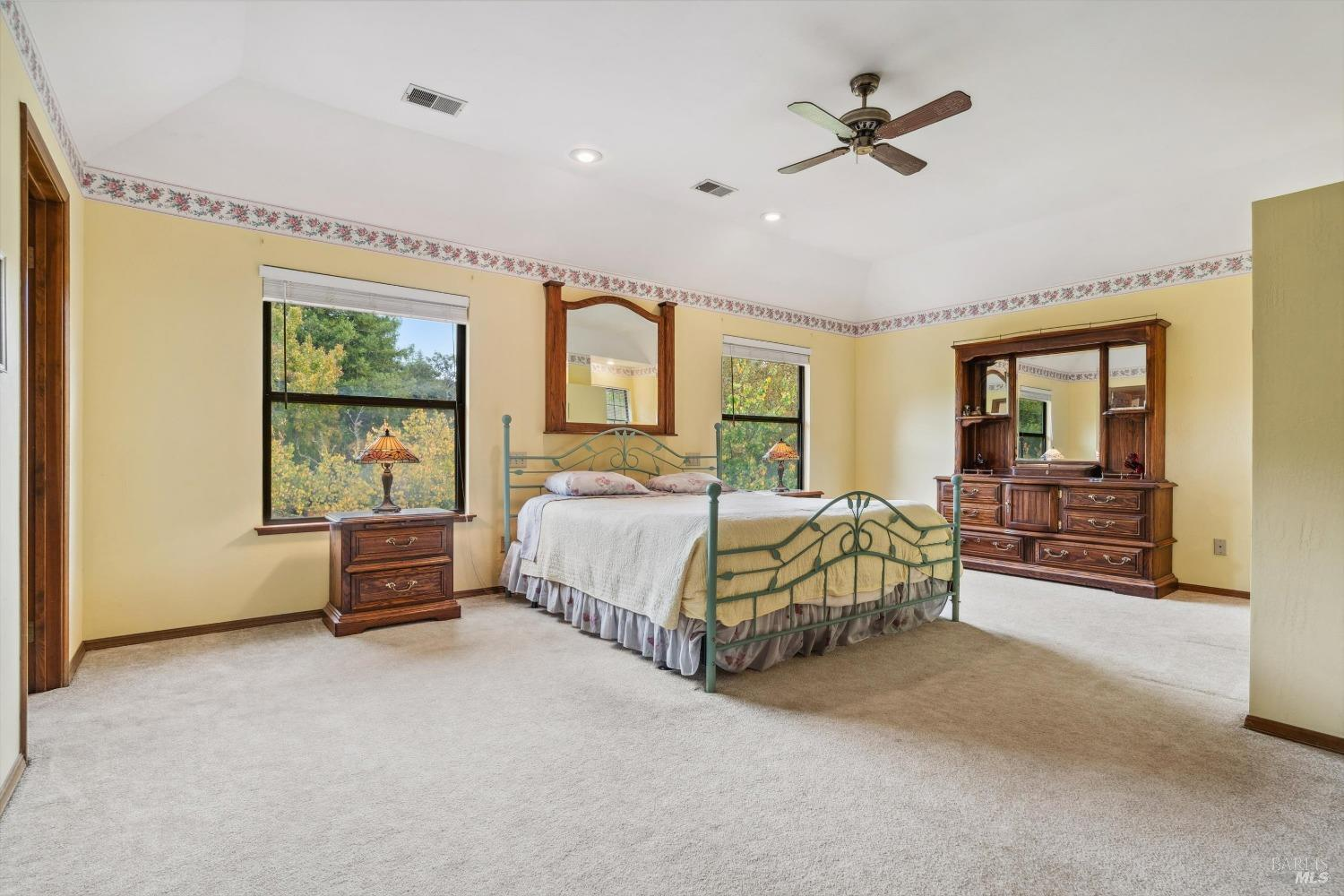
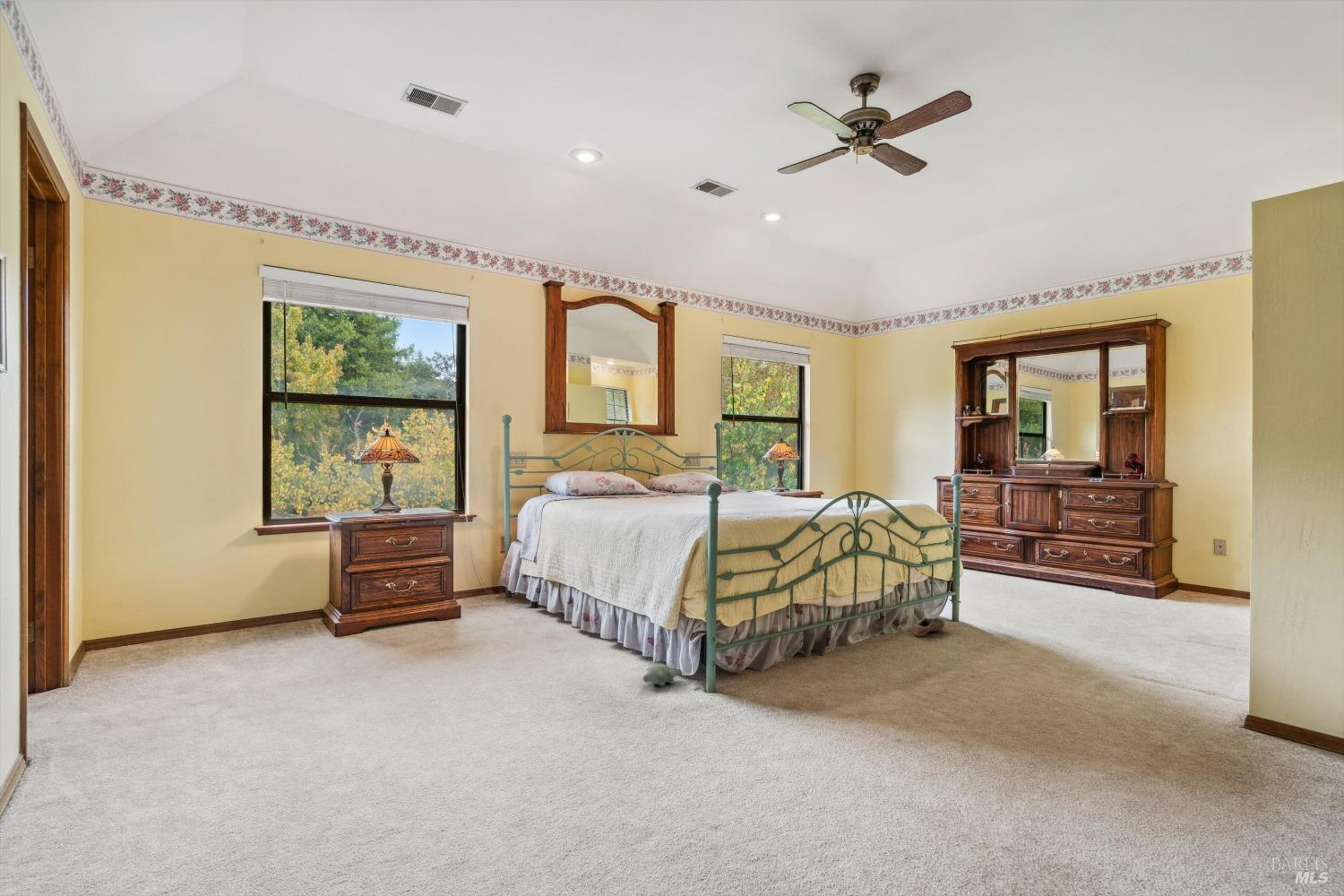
+ shoe (927, 625)
+ plush toy (660, 673)
